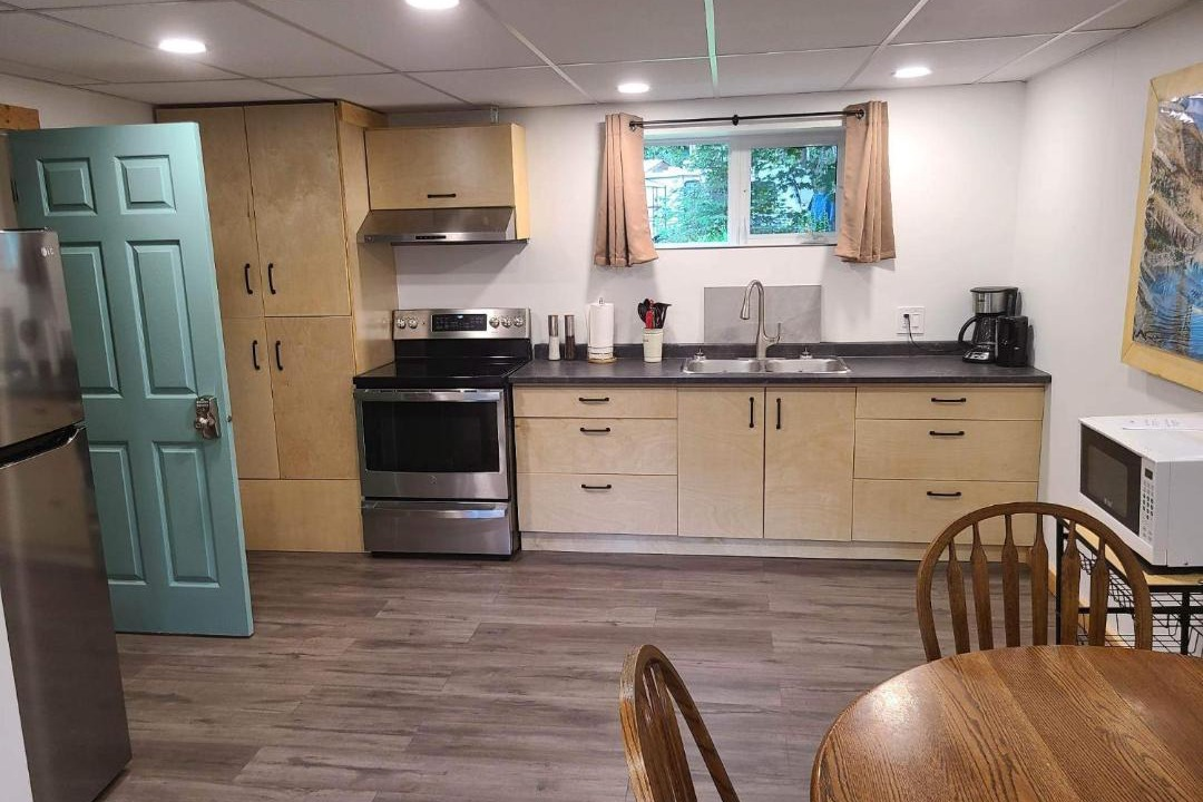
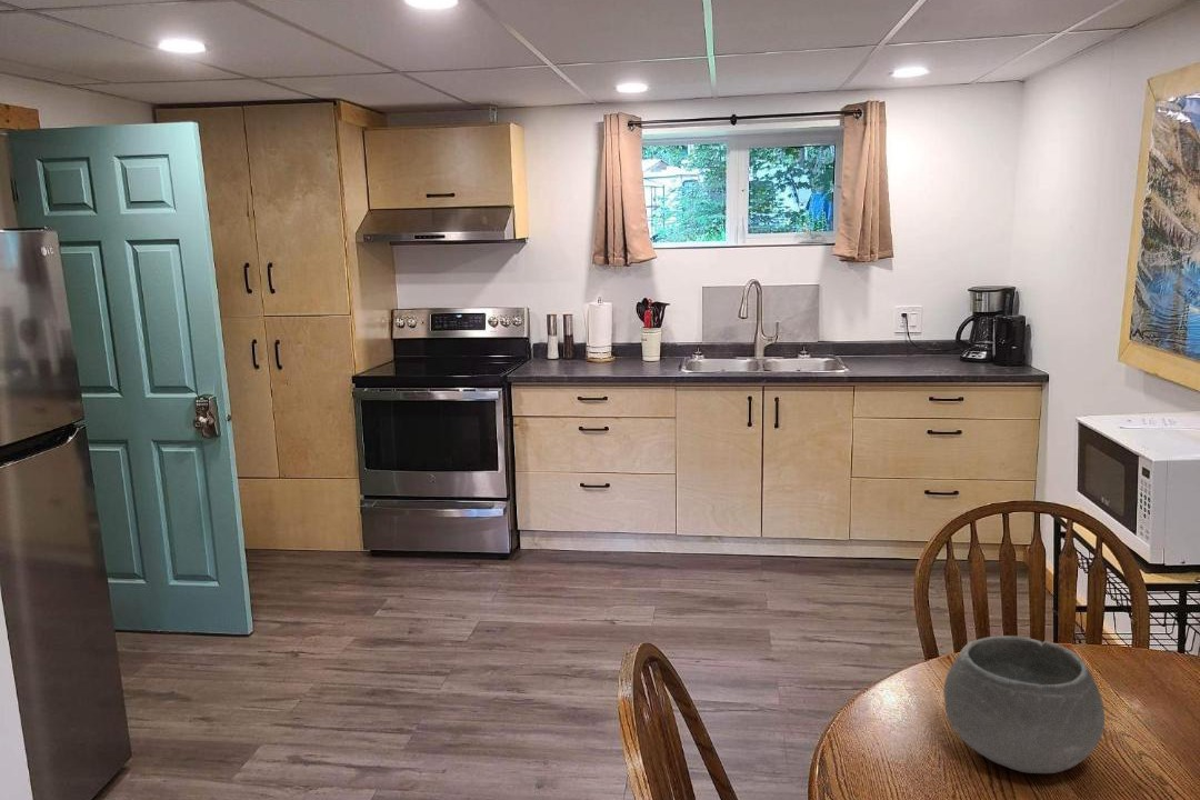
+ bowl (1021, 703)
